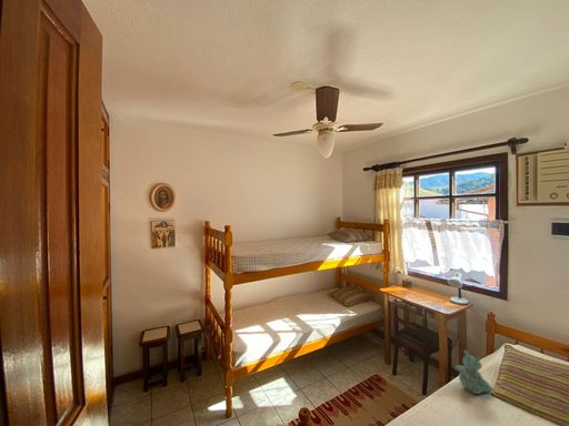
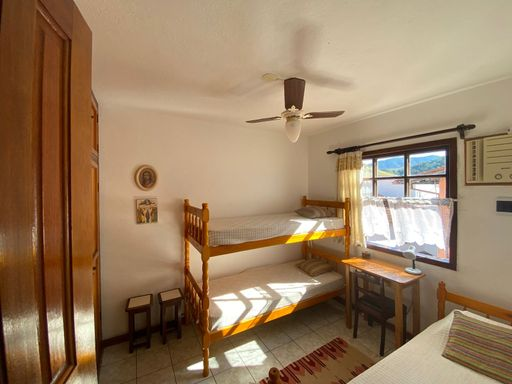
- stuffed bear (475, 369)
